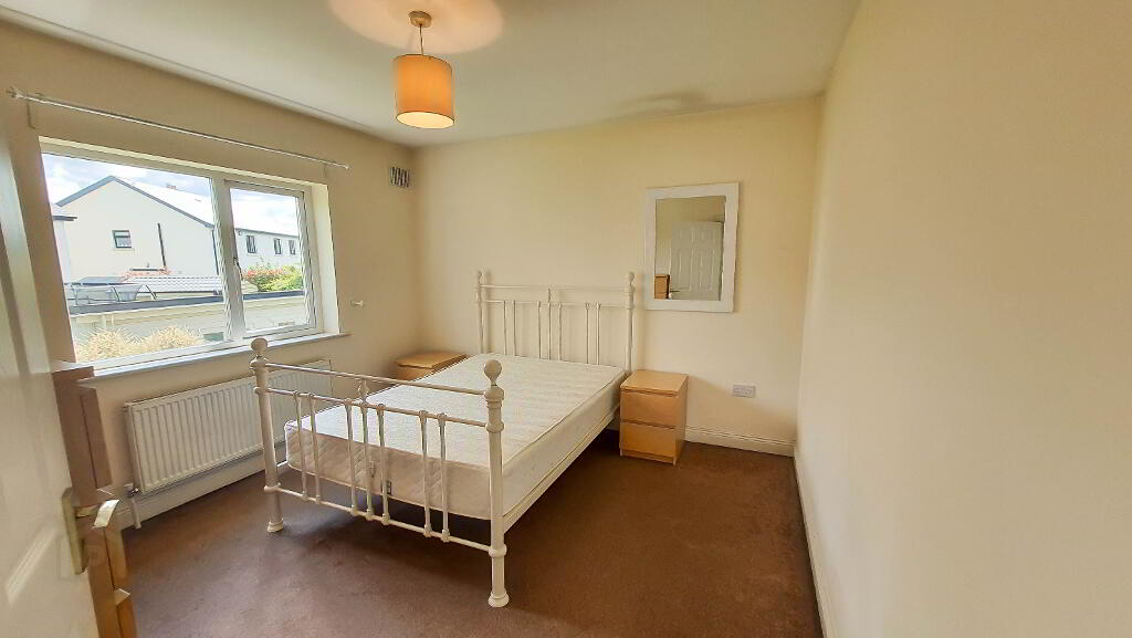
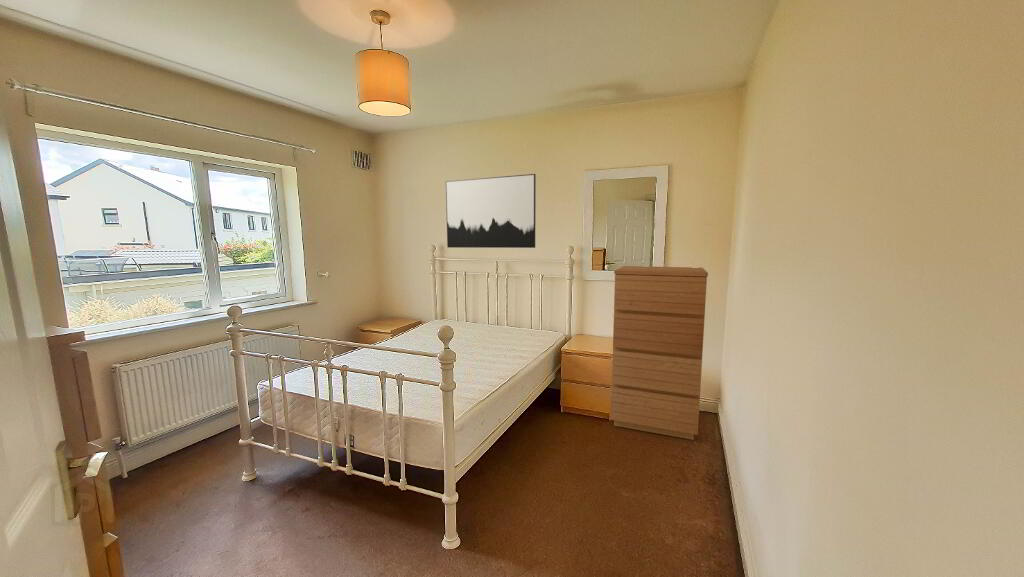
+ dresser (657, 345)
+ wall art (488, 213)
